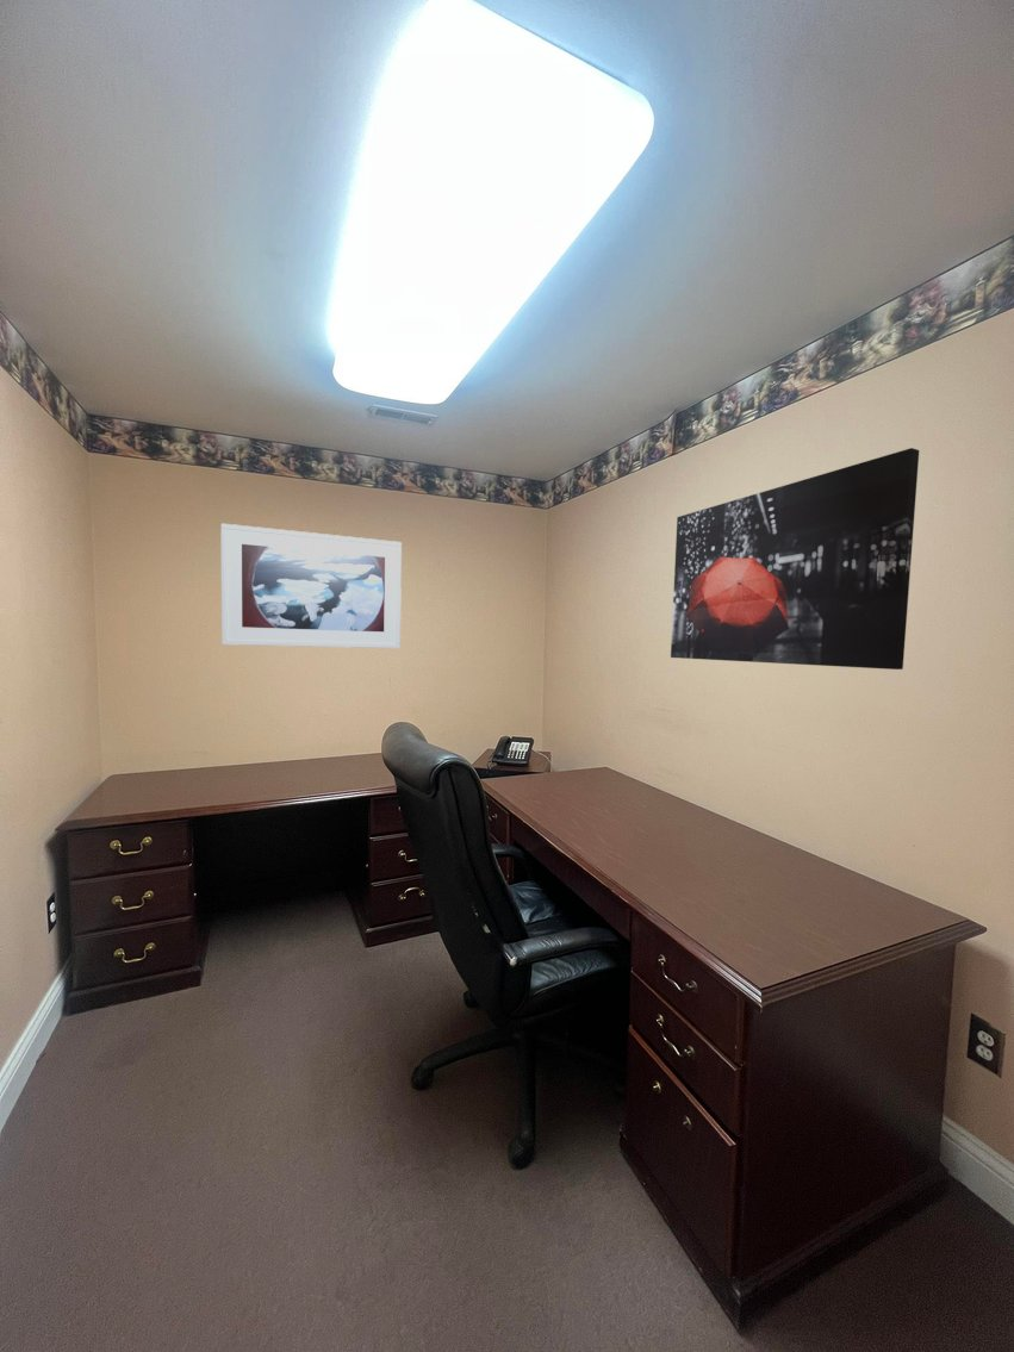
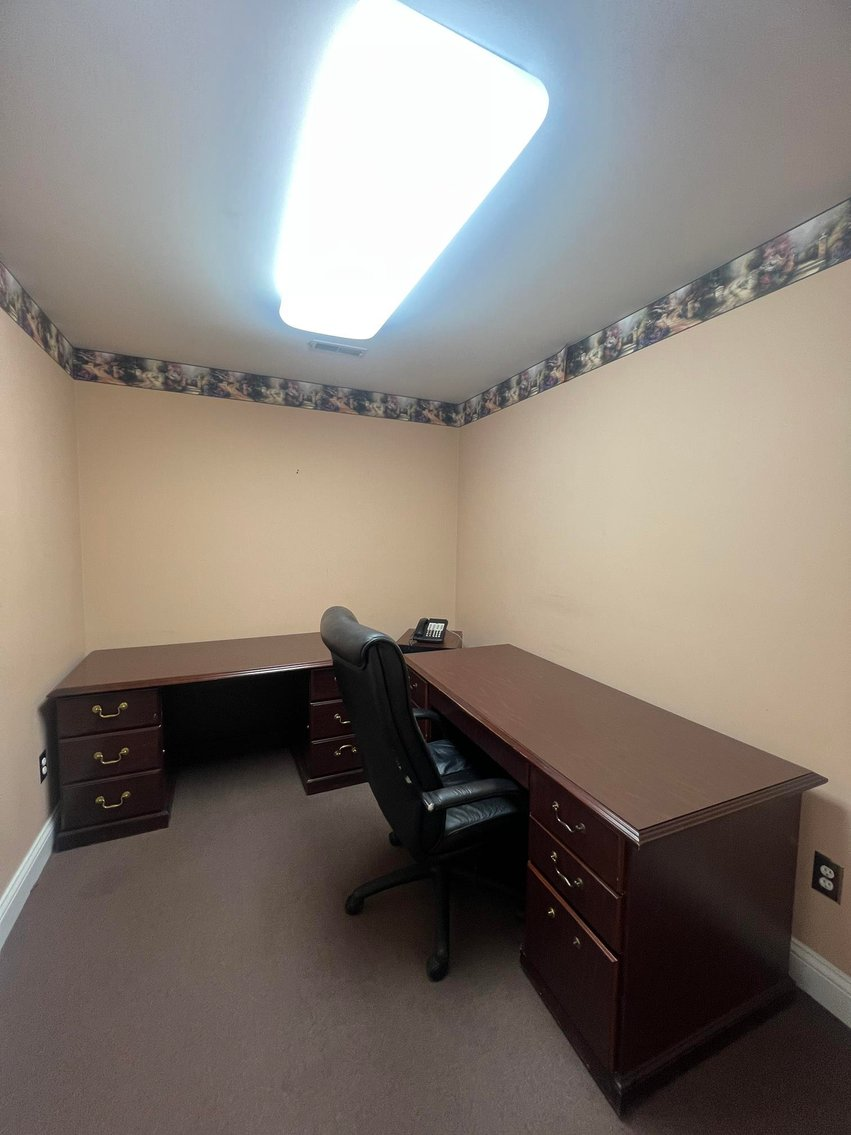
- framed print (316, 590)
- wall art (766, 577)
